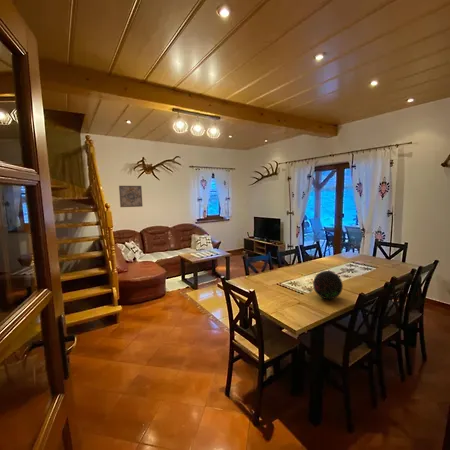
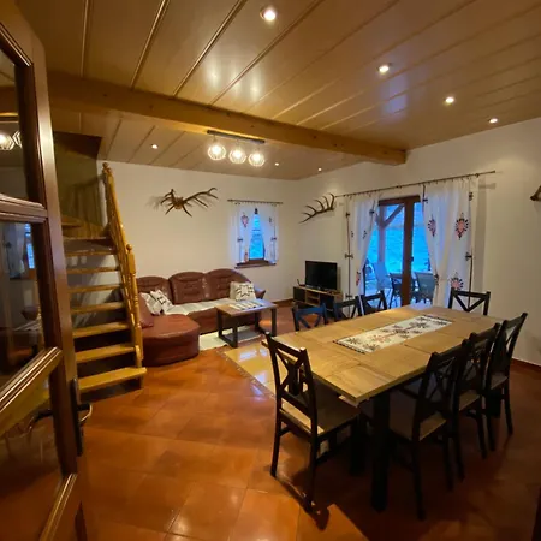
- decorative orb (327, 284)
- wall art (131, 196)
